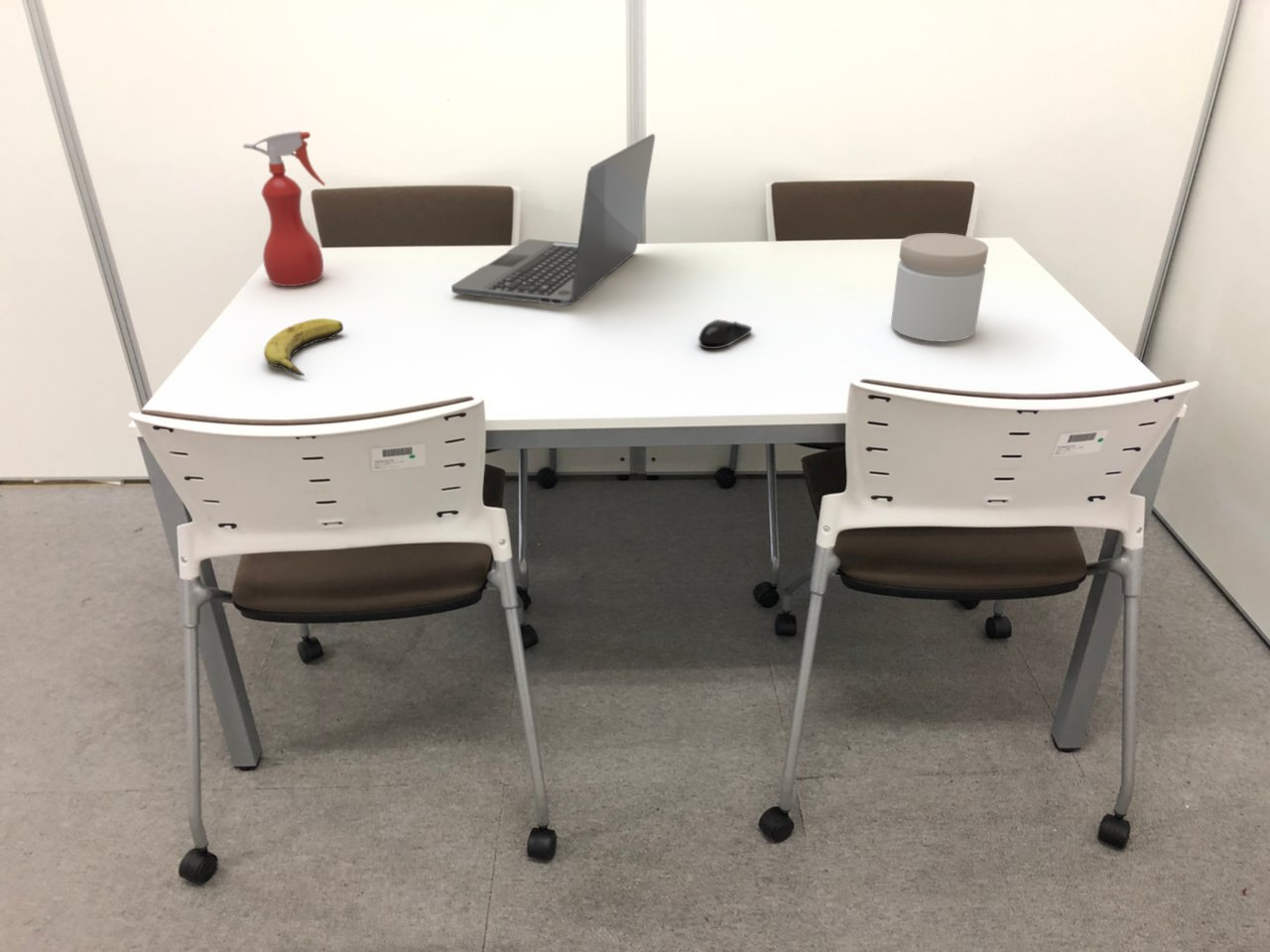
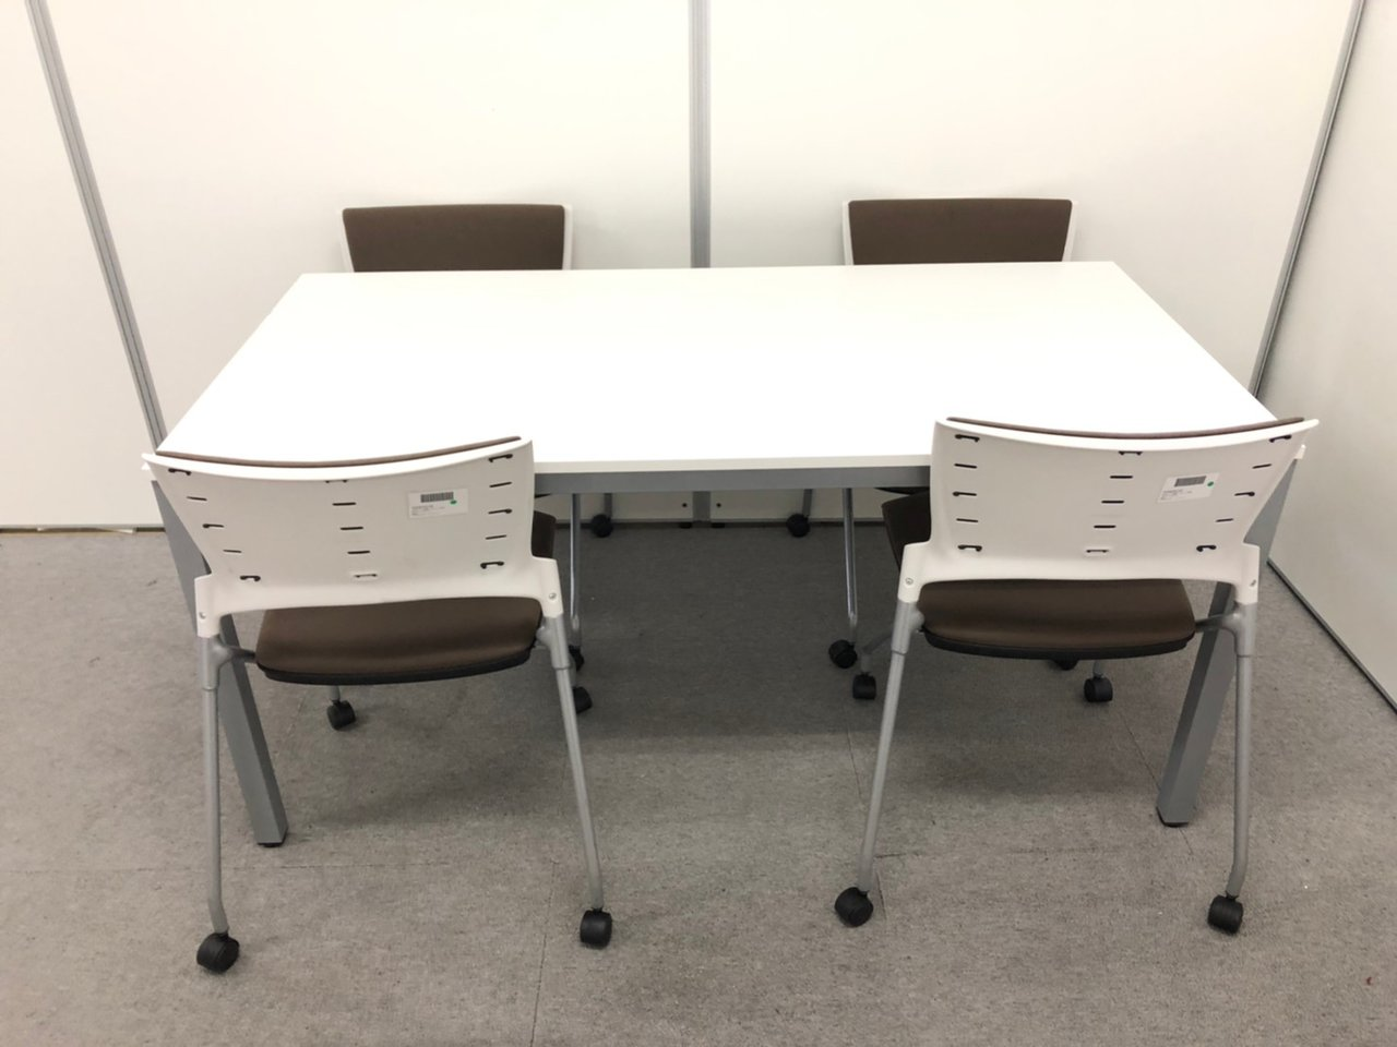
- computer mouse (724, 328)
- jar (938, 288)
- spray bottle (292, 207)
- laptop (581, 215)
- banana (299, 344)
